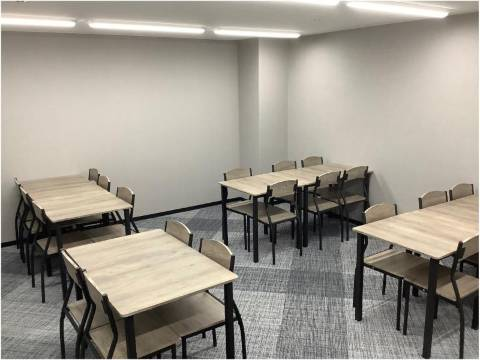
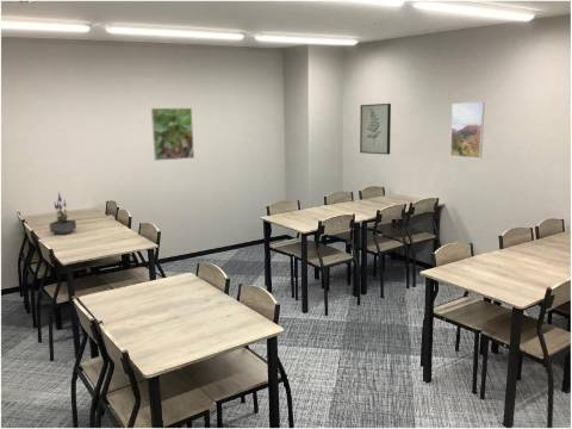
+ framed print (173, 133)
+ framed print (466, 130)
+ potted plant (61, 211)
+ wall art (374, 129)
